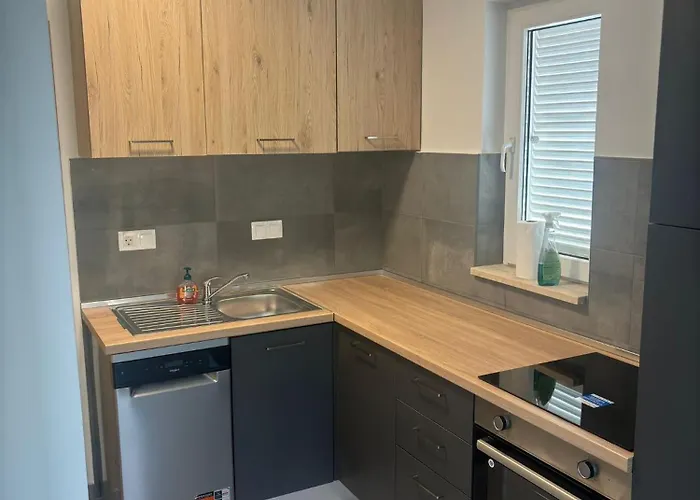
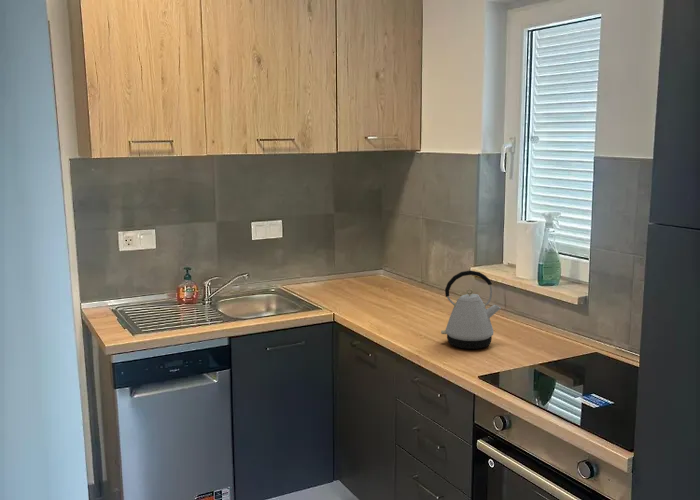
+ kettle (471, 307)
